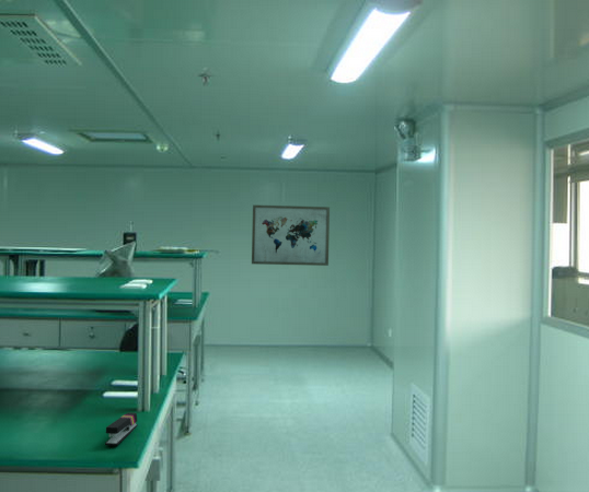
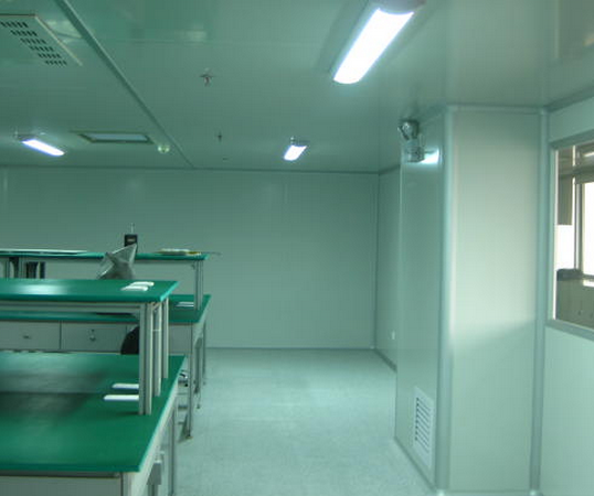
- wall art (290, 235)
- stapler (122, 426)
